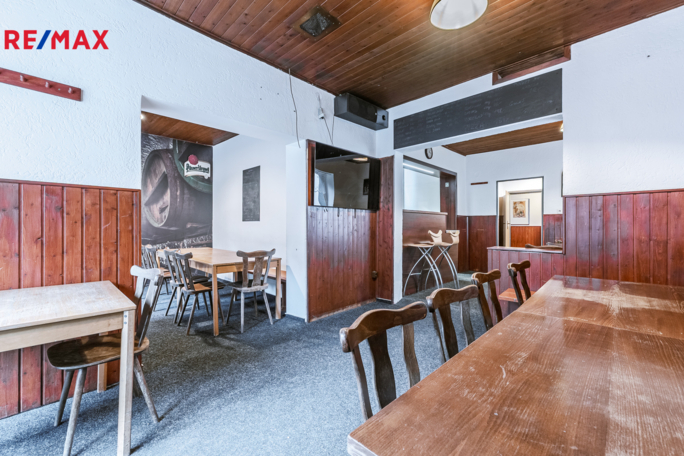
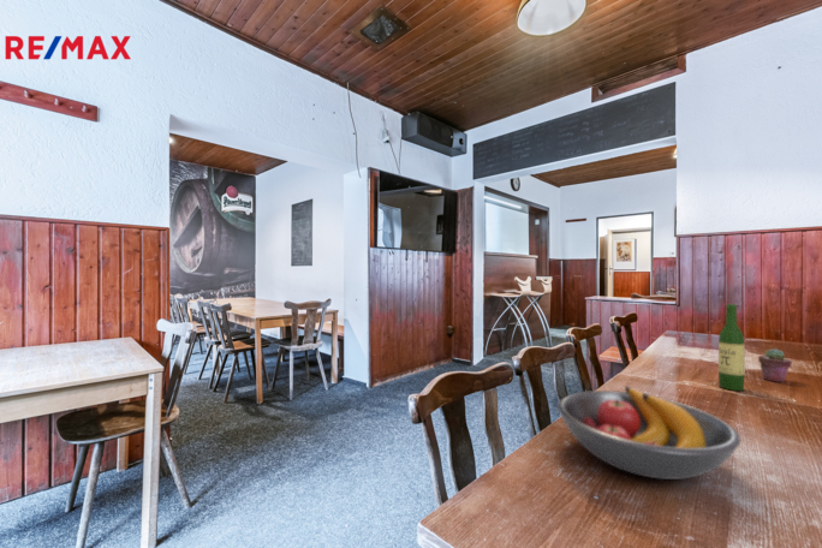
+ wine bottle (731, 345)
+ potted succulent (774, 364)
+ fruit bowl (638, 430)
